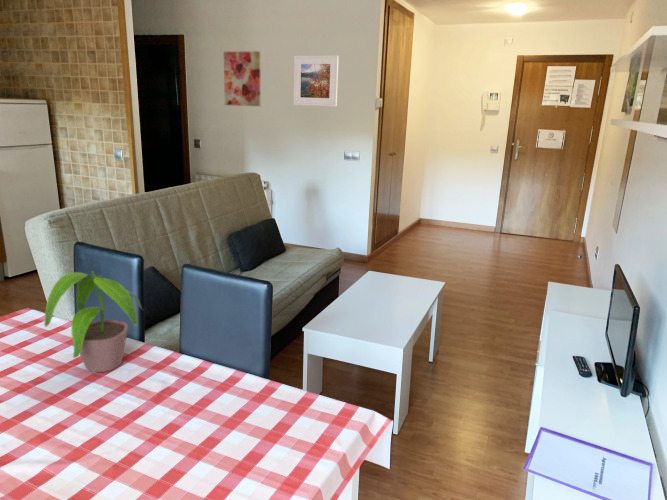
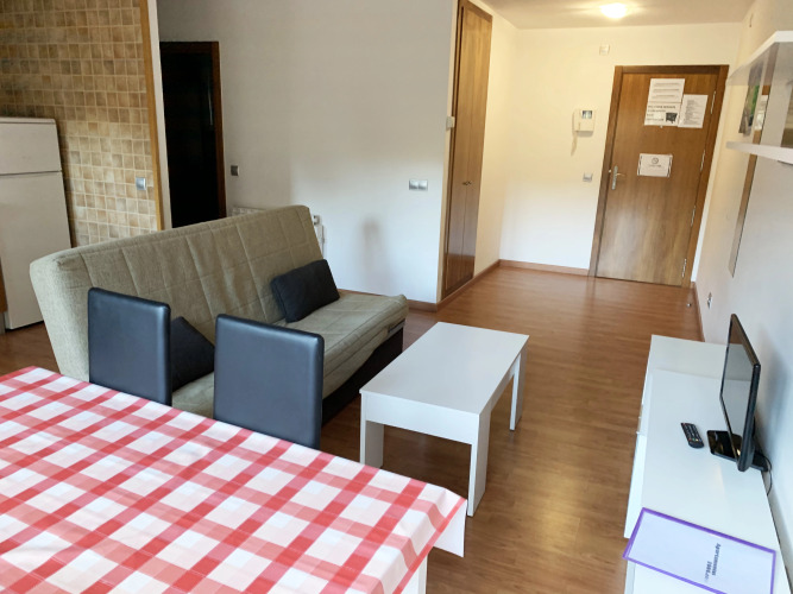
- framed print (315, 81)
- wall art (242, 79)
- potted plant (101, 318)
